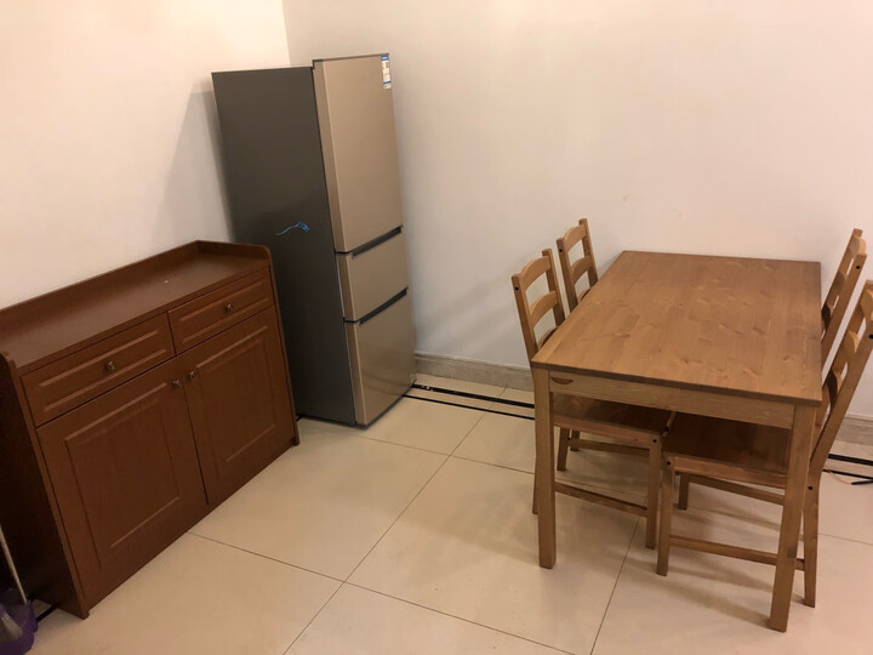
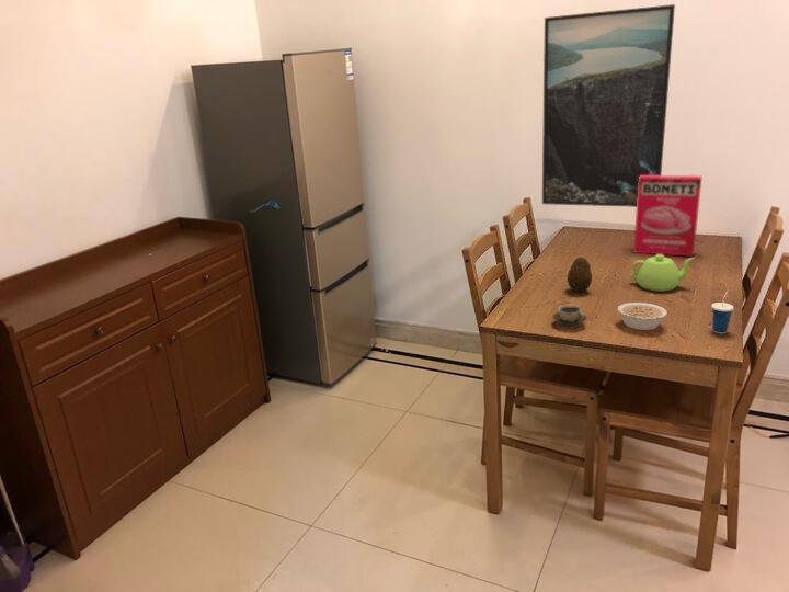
+ cereal box (666, 215)
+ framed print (602, 113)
+ teapot (661, 270)
+ fruit (580, 274)
+ cup (721, 311)
+ legume (643, 316)
+ cup (569, 316)
